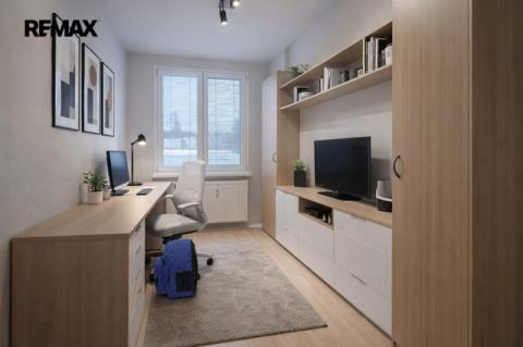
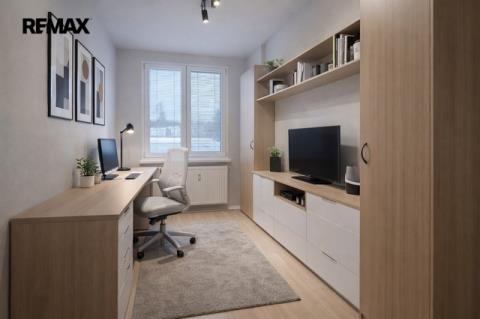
- backpack (177, 265)
